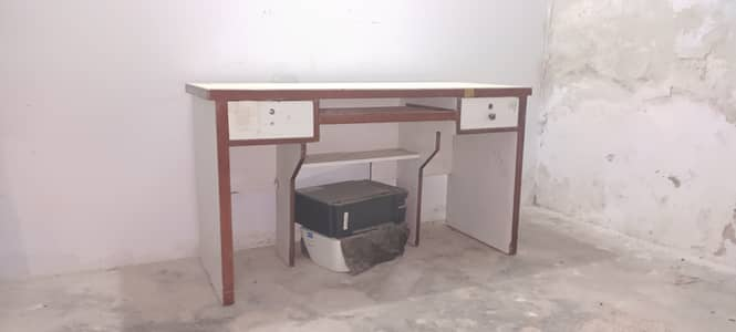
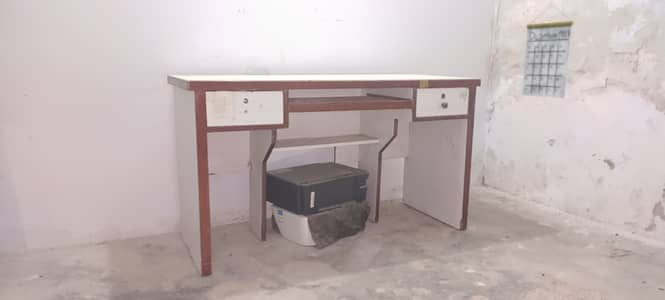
+ calendar (546, 51)
